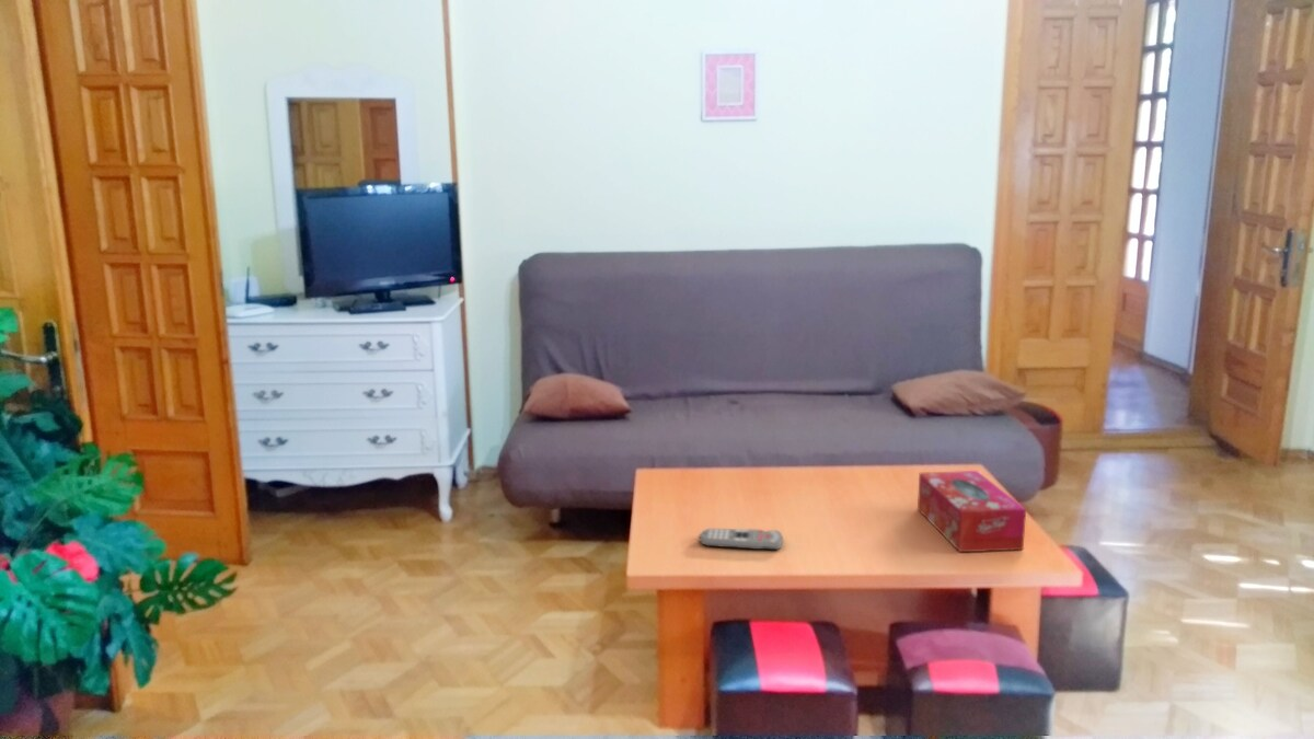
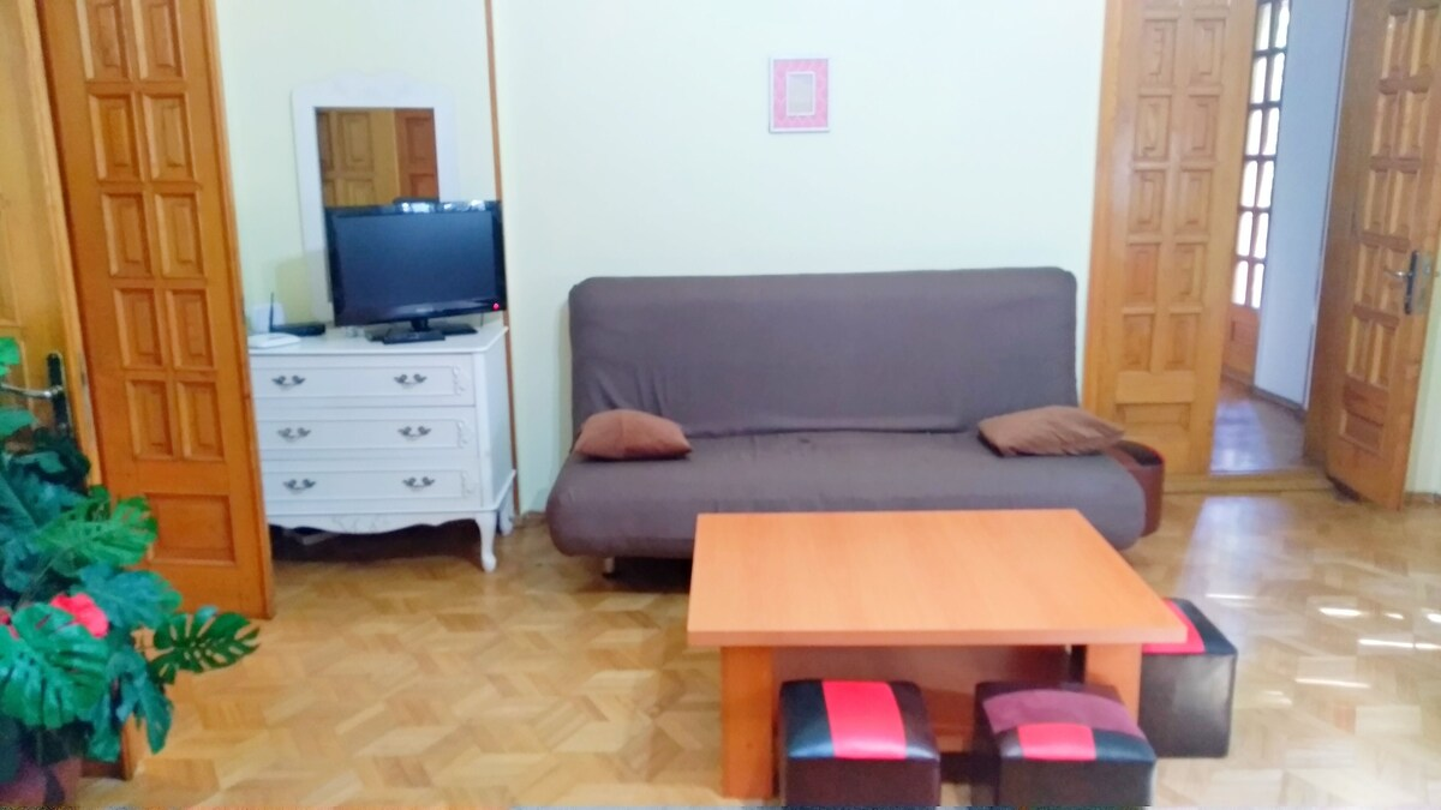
- remote control (740, 539)
- tissue box (968, 509)
